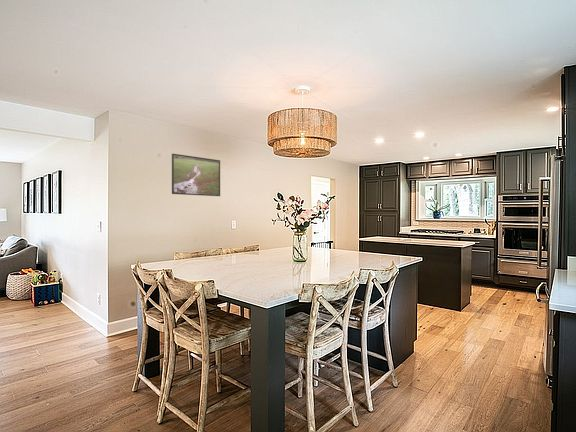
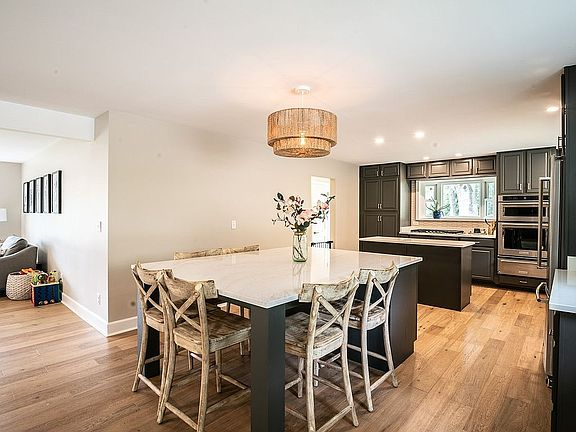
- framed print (197, 176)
